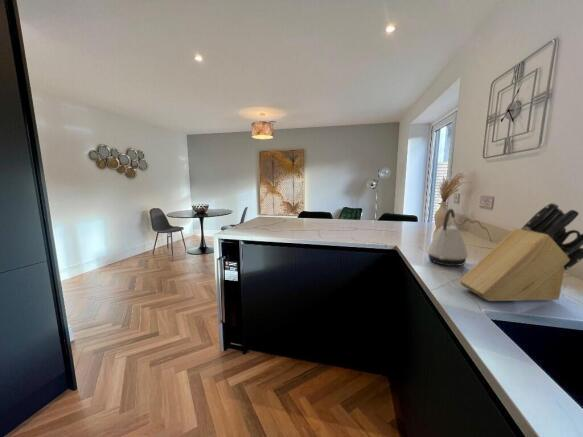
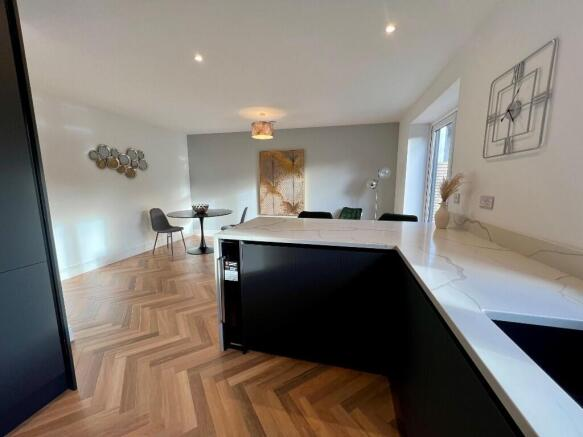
- kettle (448, 235)
- knife block (524, 250)
